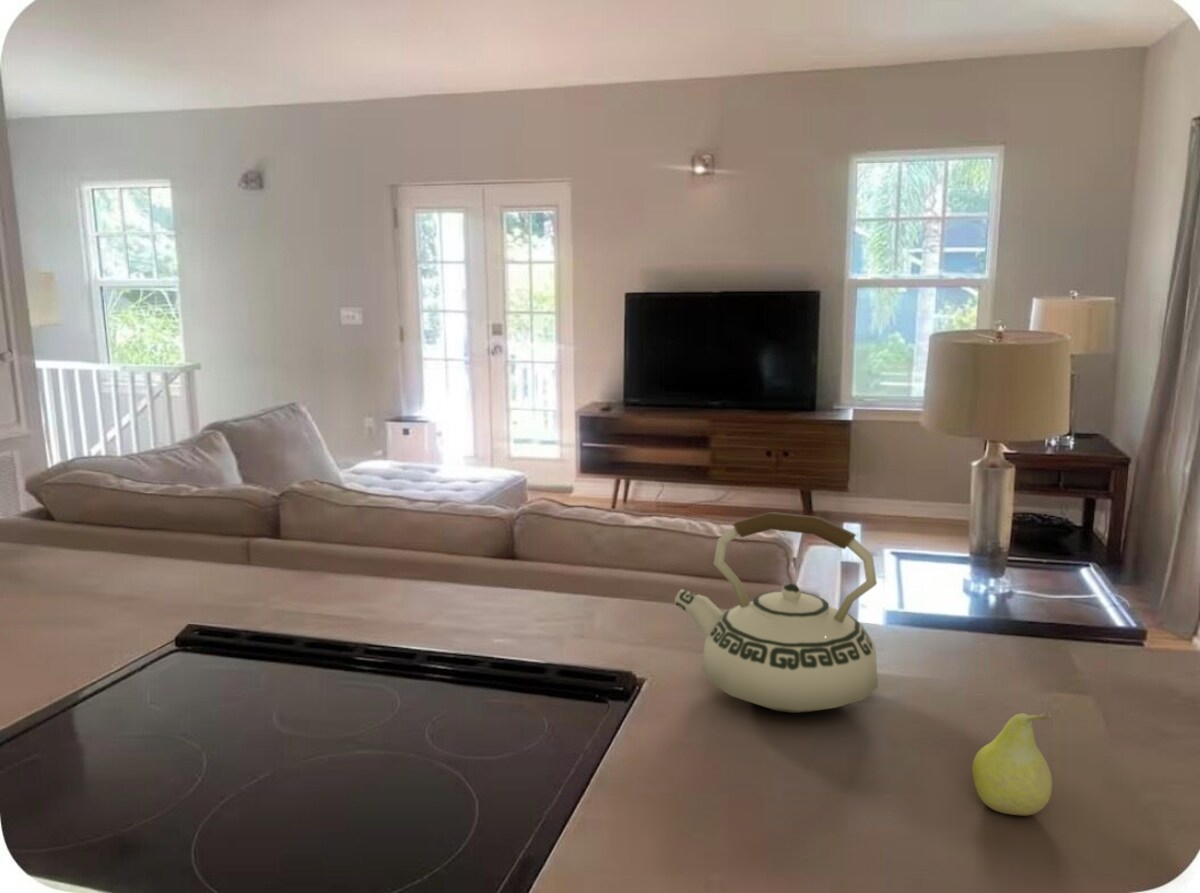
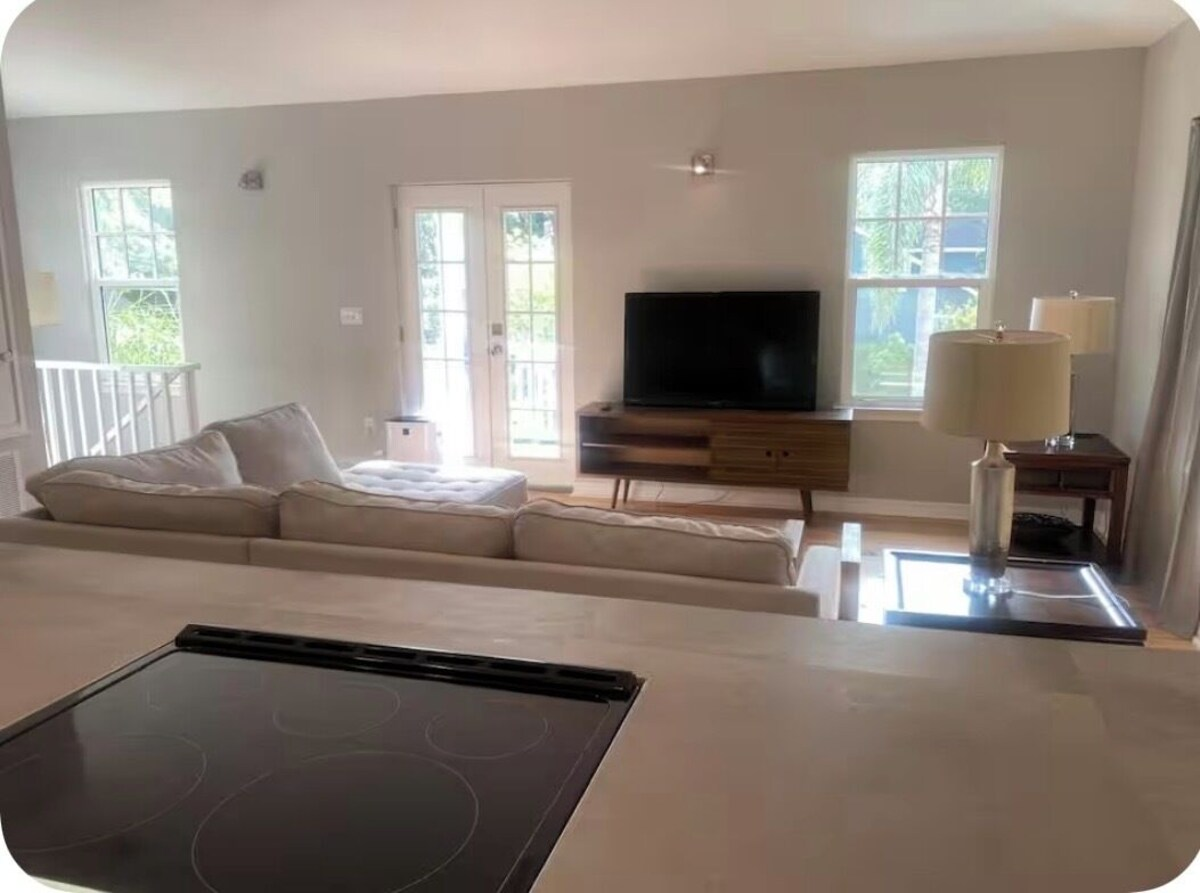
- teakettle (772, 604)
- fruit (1016, 754)
